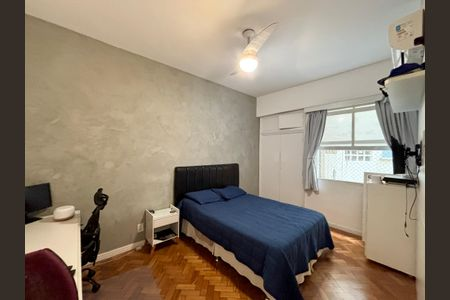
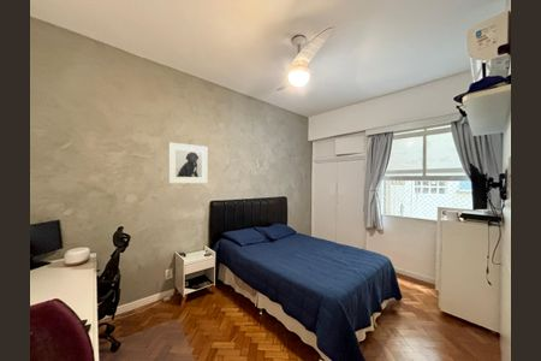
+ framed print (189, 164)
